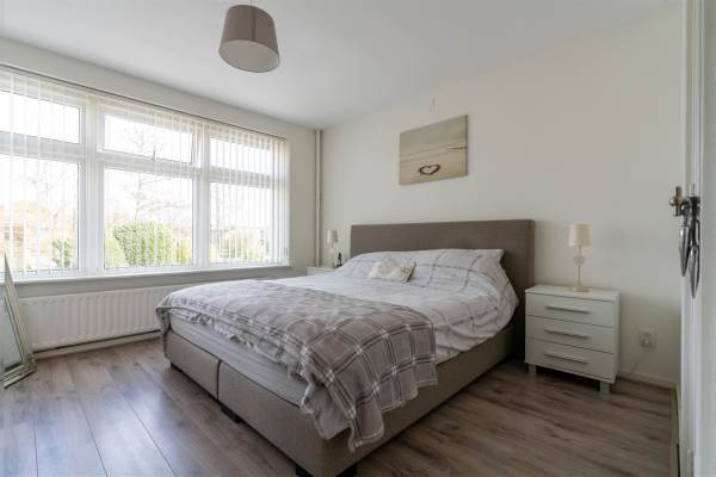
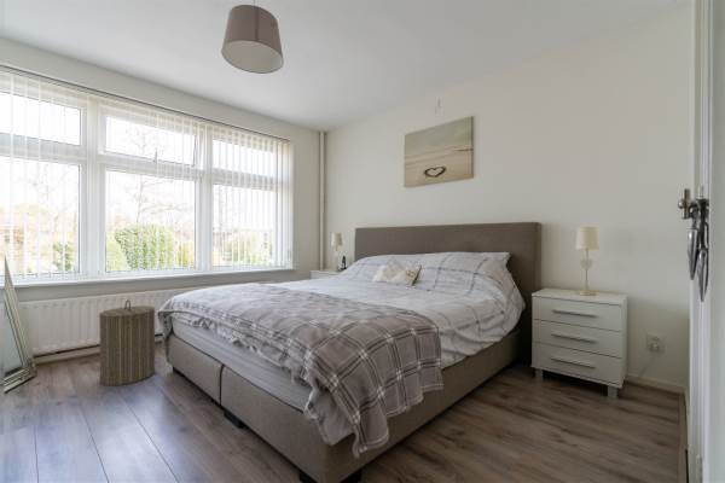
+ laundry hamper (128, 337)
